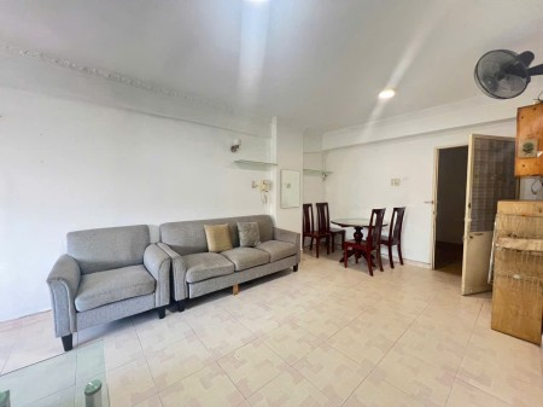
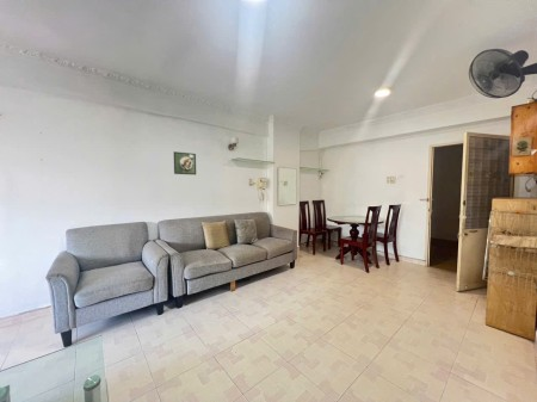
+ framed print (185, 163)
